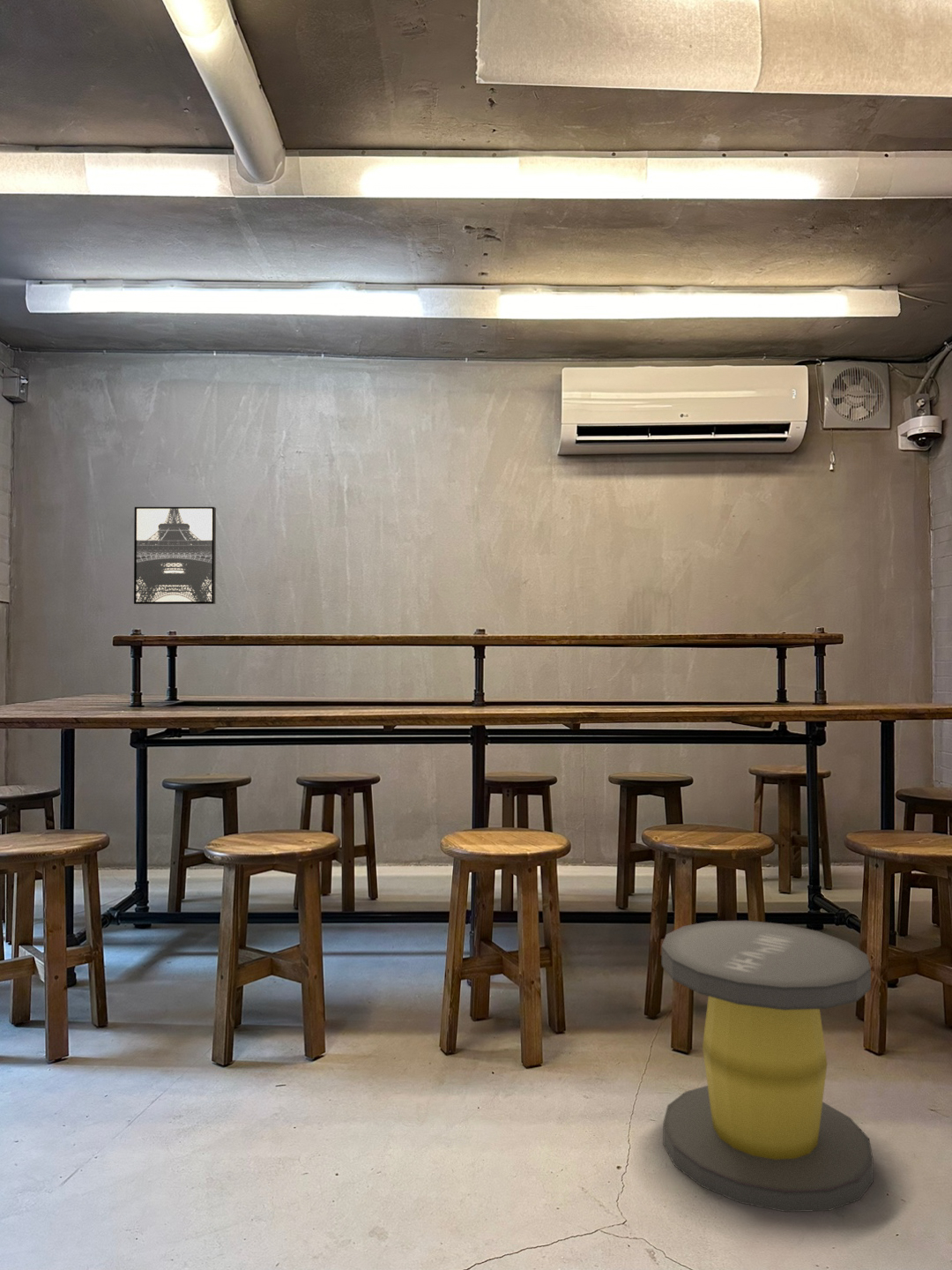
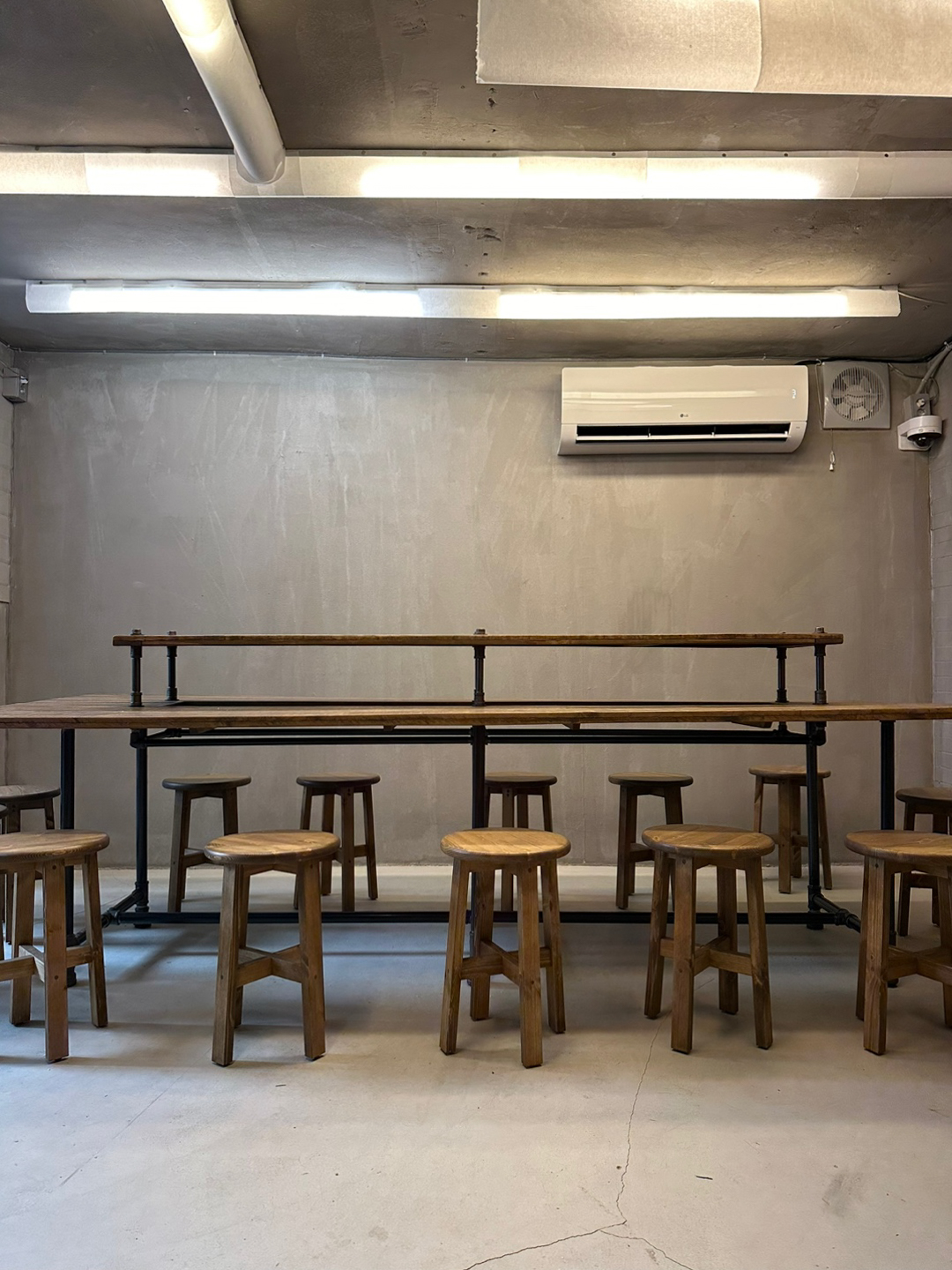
- wall art (175, 556)
- stool (763, 1050)
